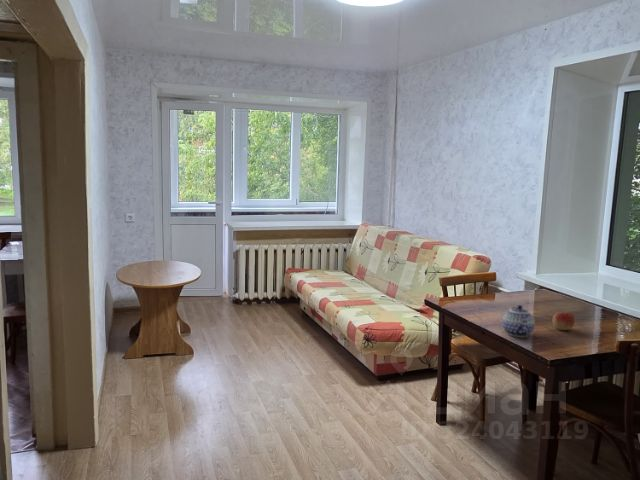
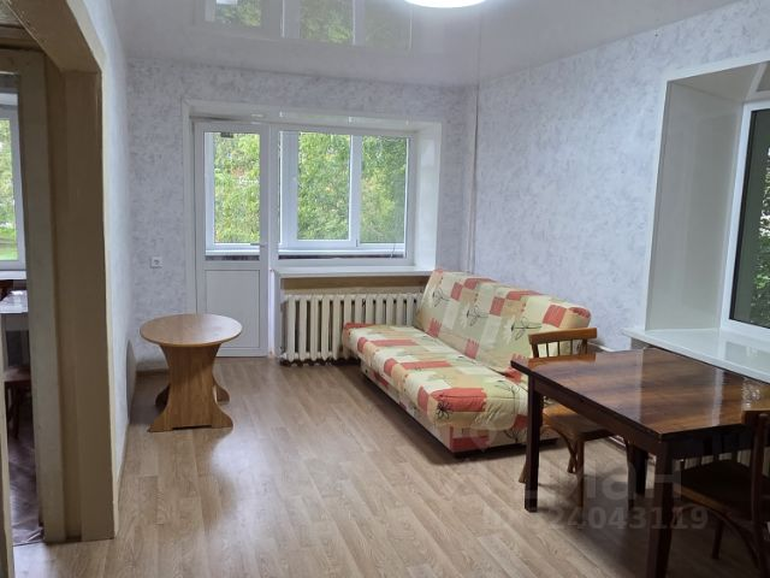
- teapot (518, 319)
- apple (563, 320)
